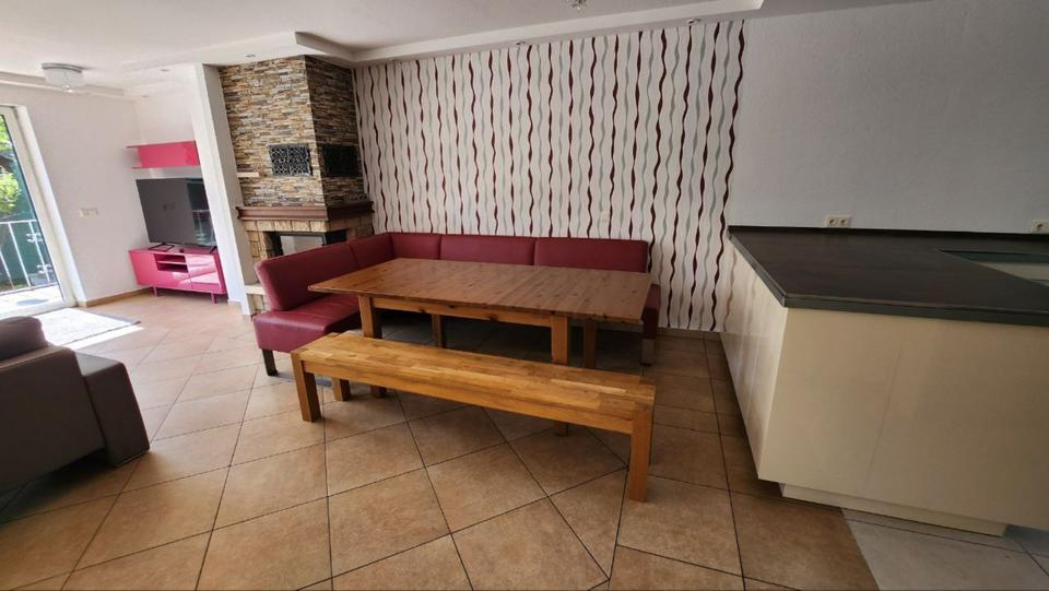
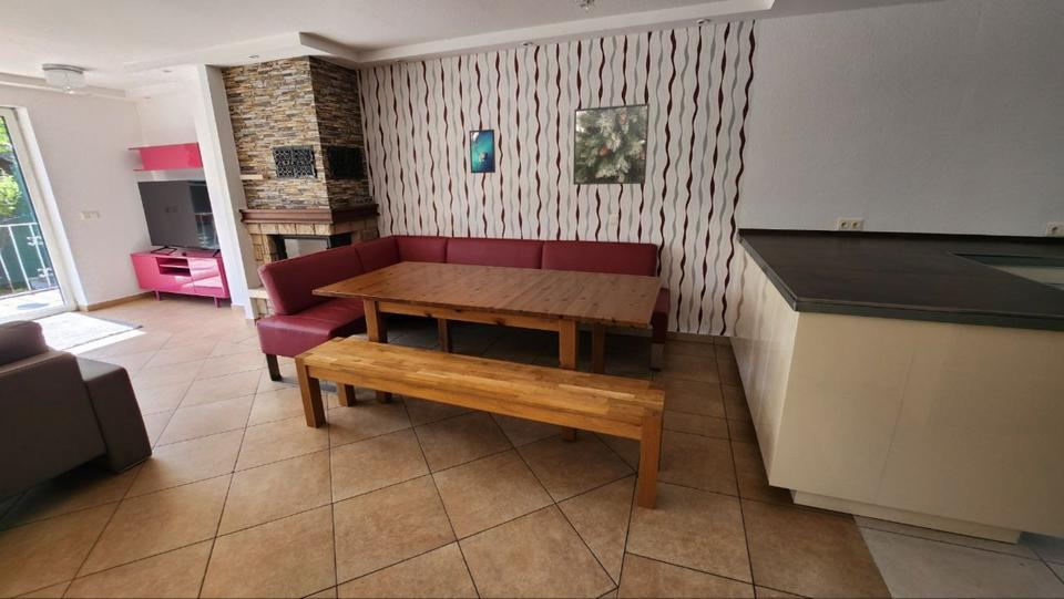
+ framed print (610, 146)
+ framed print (482, 152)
